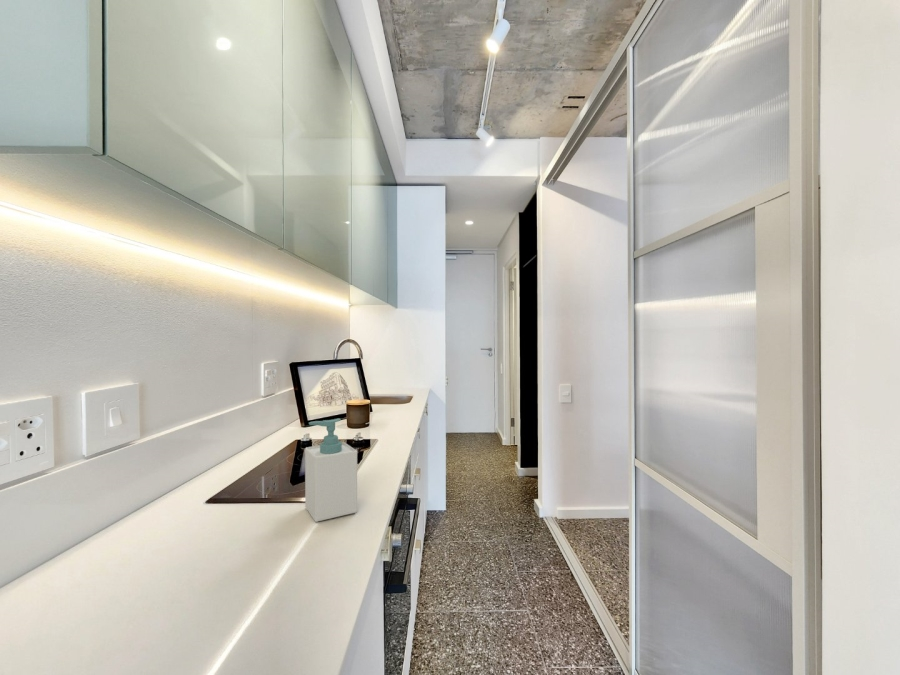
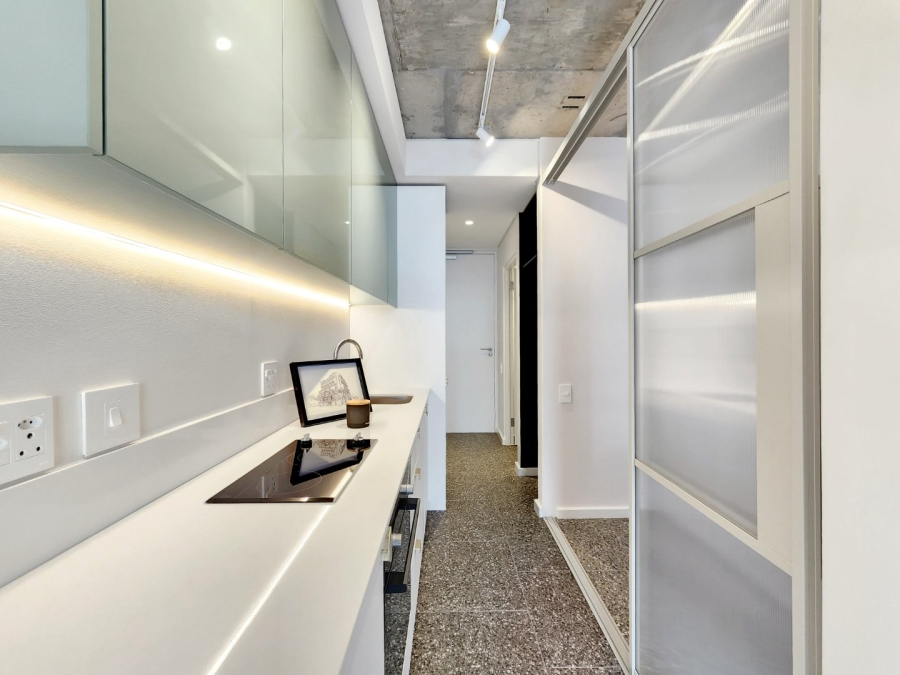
- soap bottle (330, 464)
